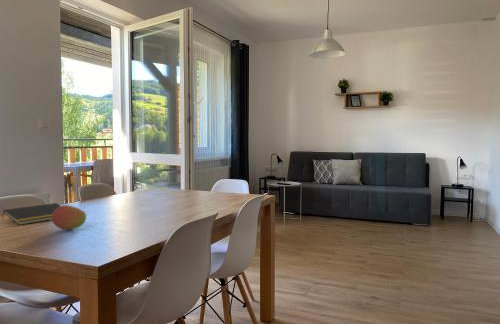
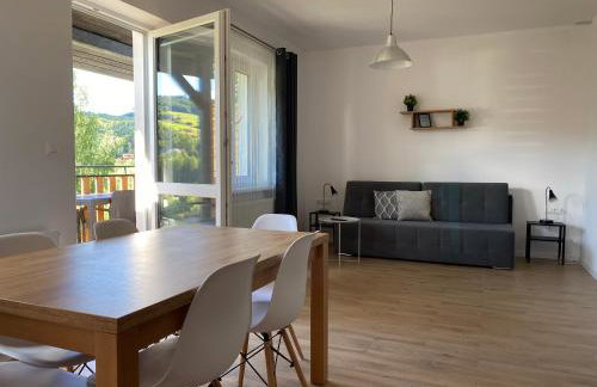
- fruit (68, 217)
- notepad (39, 213)
